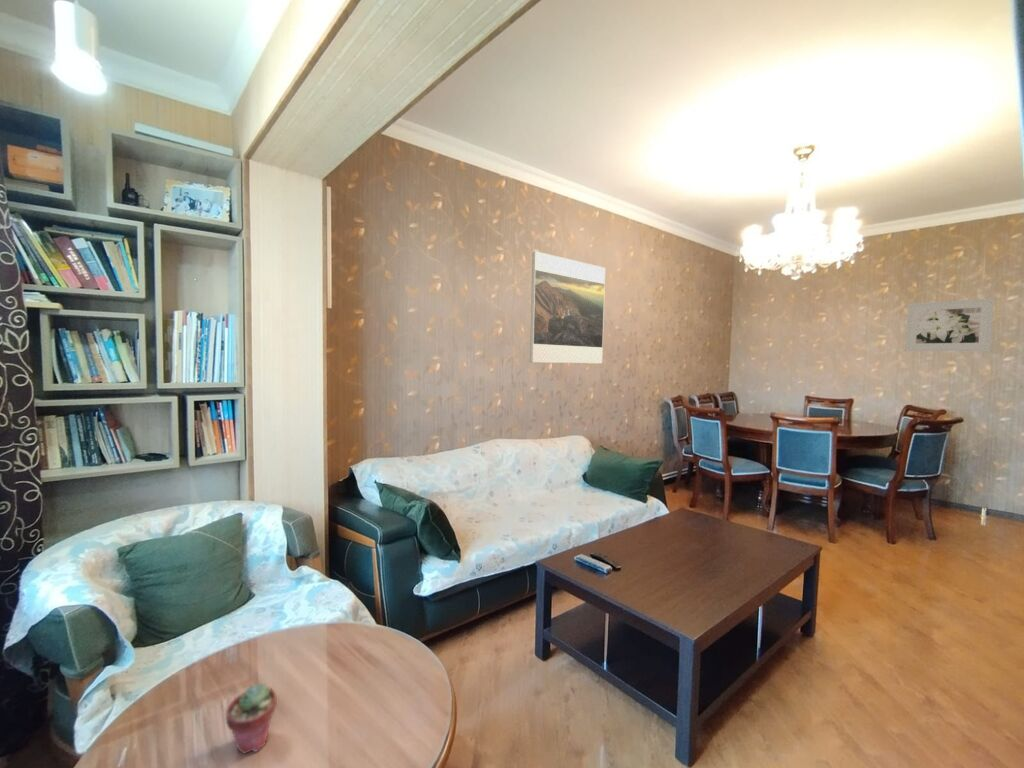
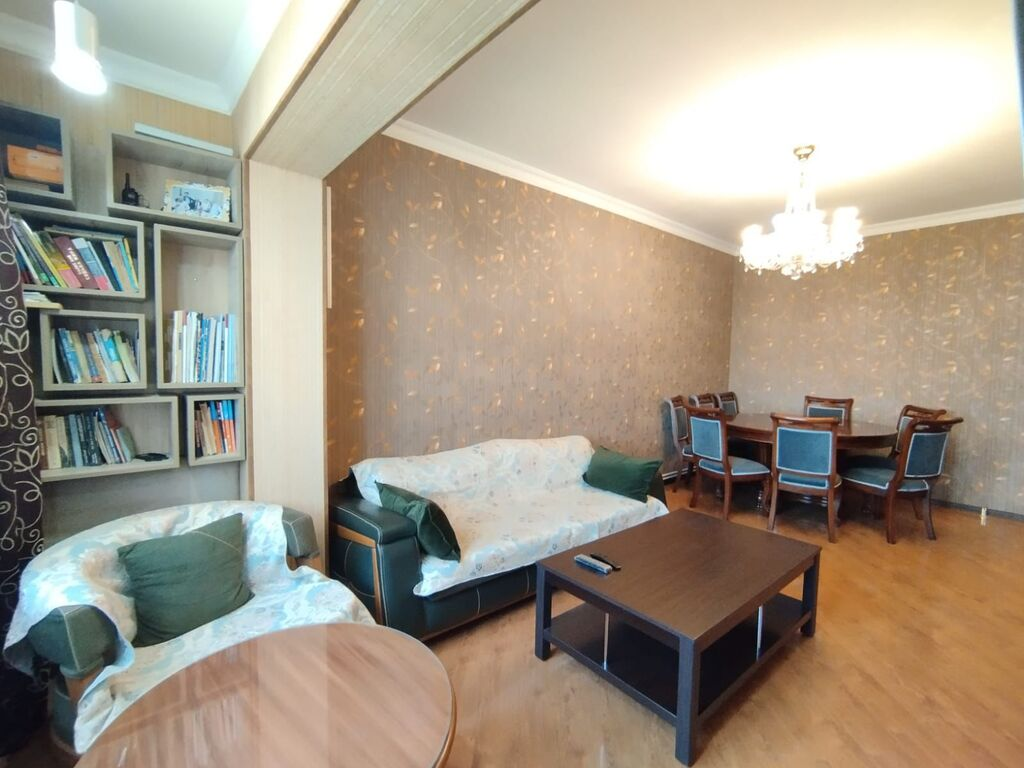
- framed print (570, 311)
- potted succulent (252, 714)
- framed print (947, 326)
